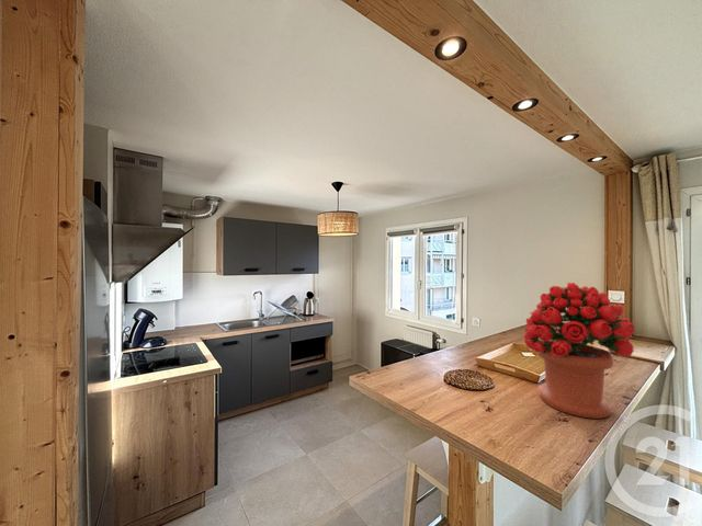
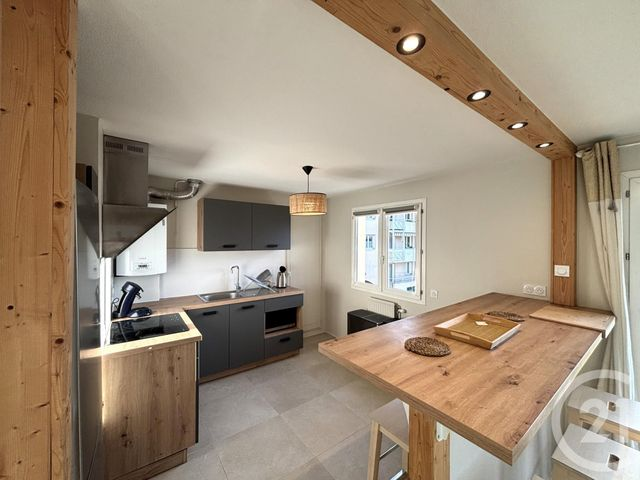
- bouquet (574, 343)
